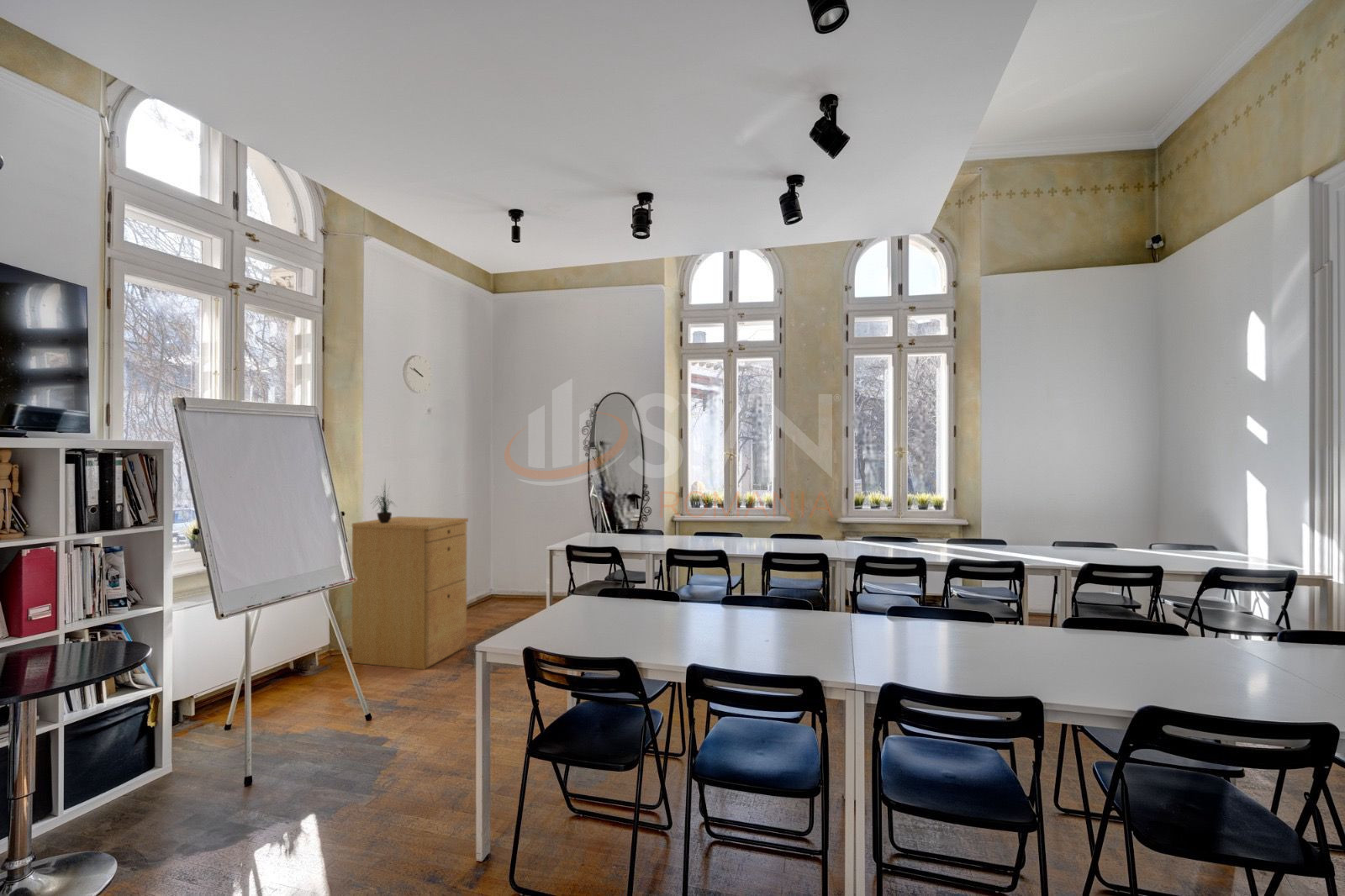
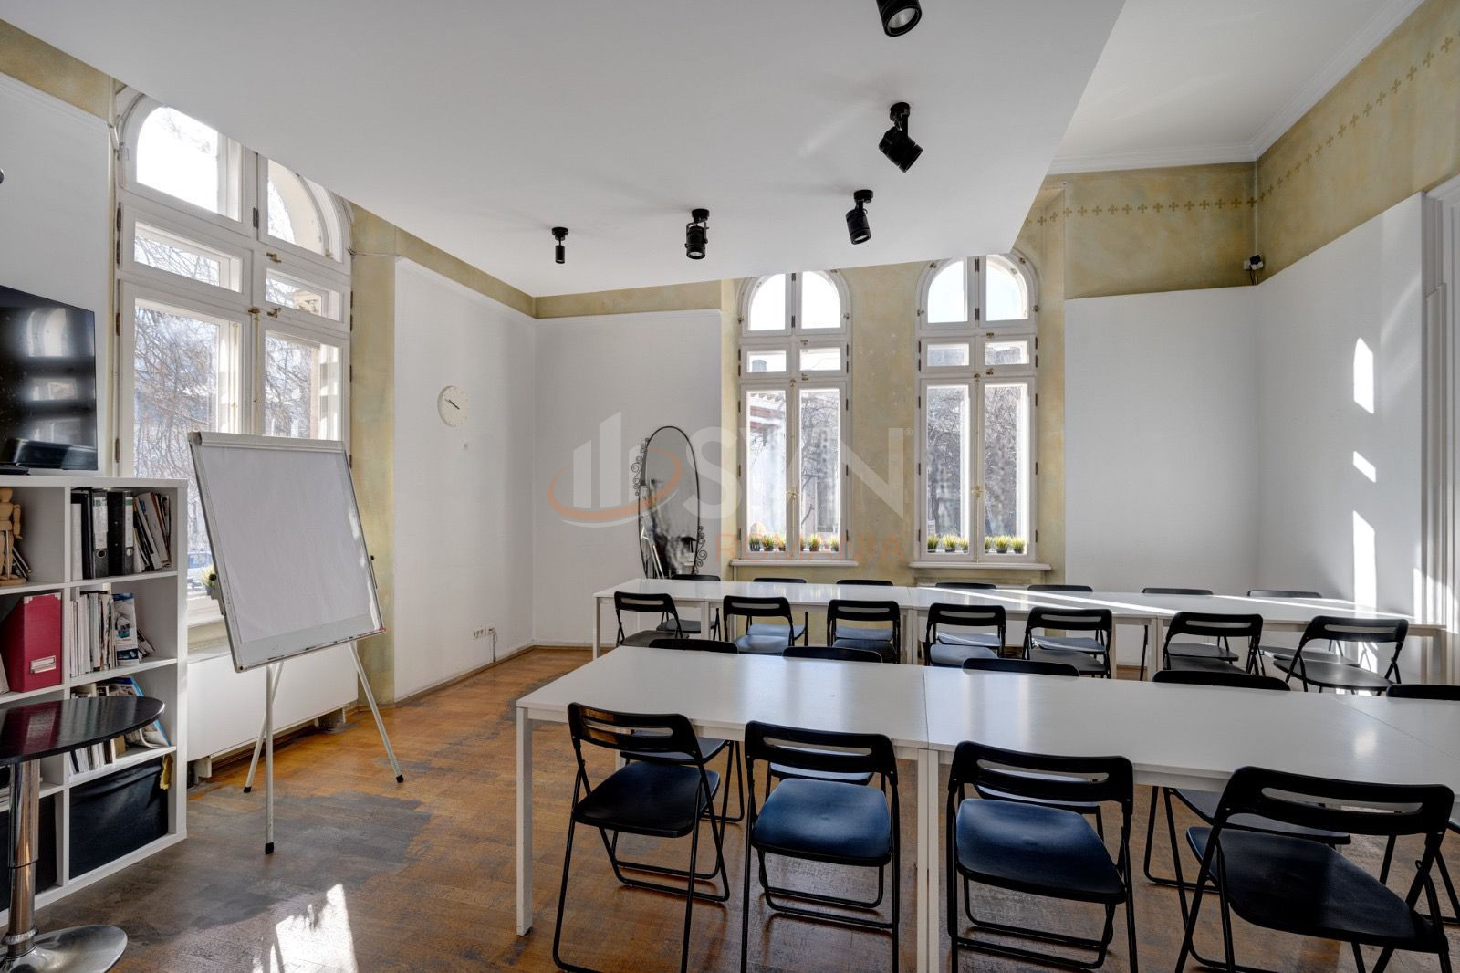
- filing cabinet (412, 588)
- potted plant (382, 498)
